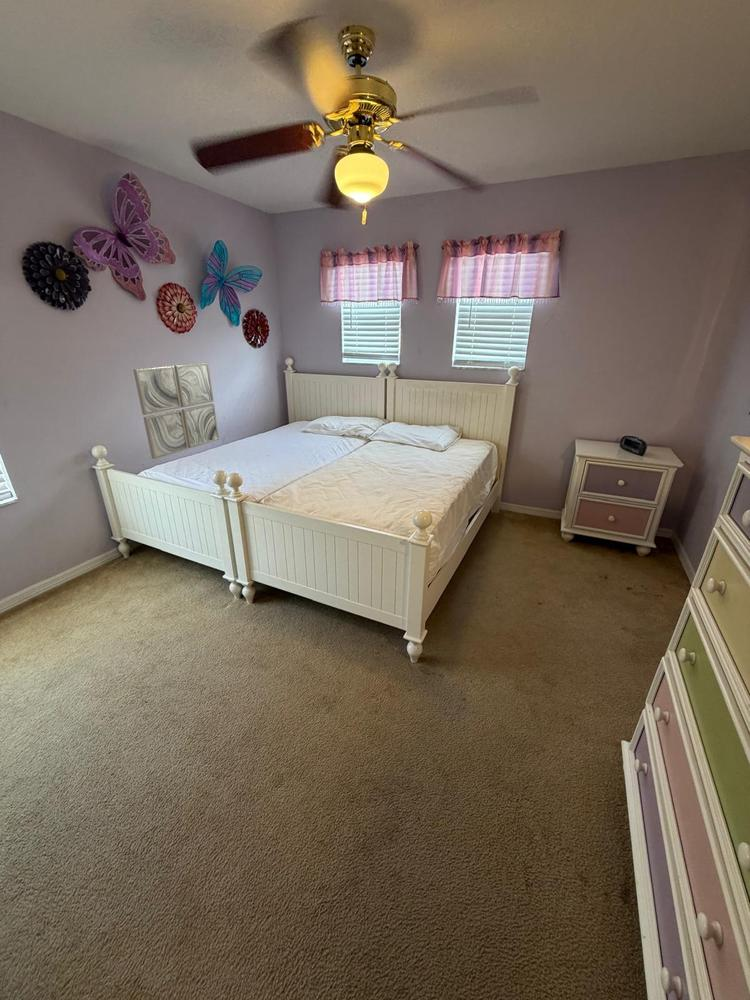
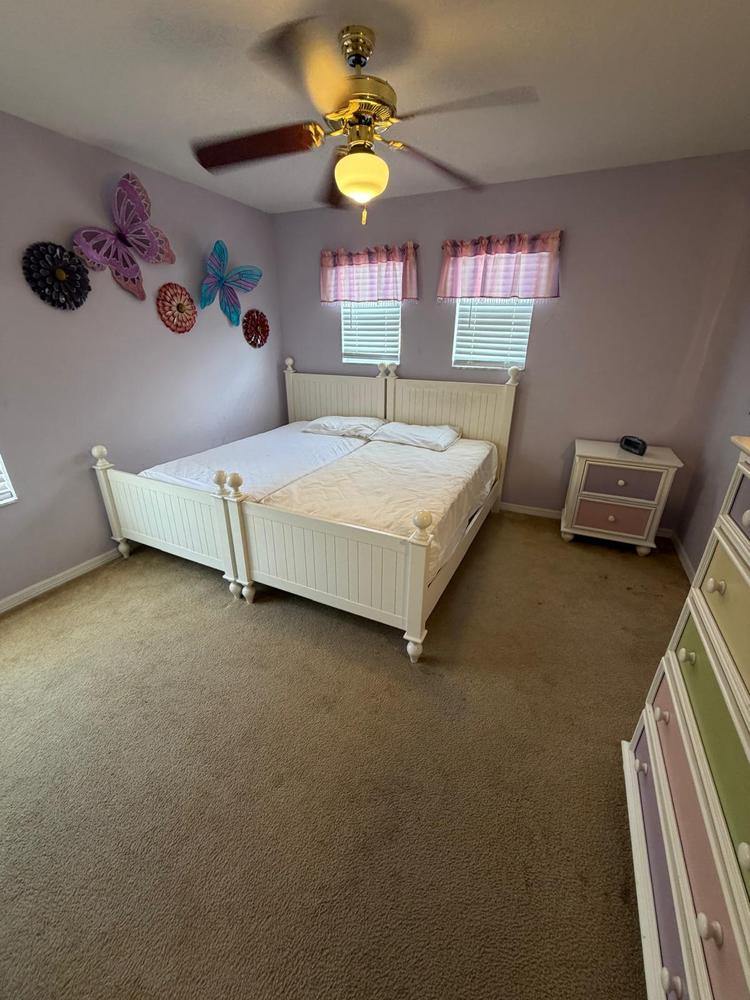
- wall art (181, 409)
